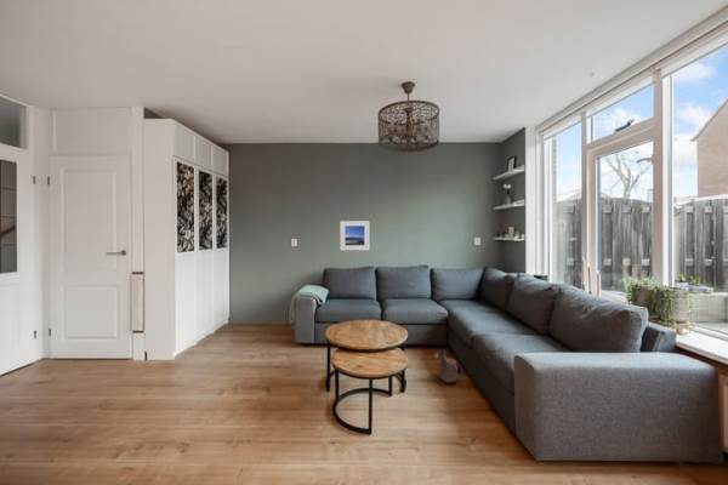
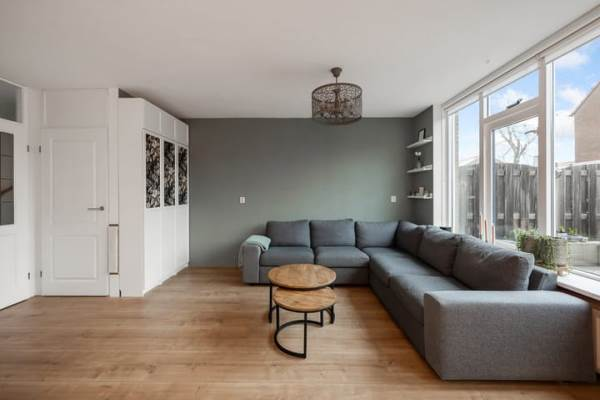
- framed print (354, 235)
- ceramic jug (448, 364)
